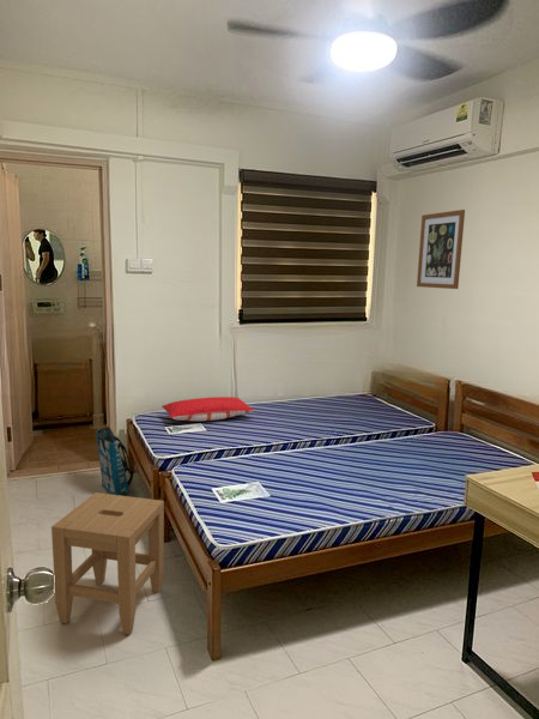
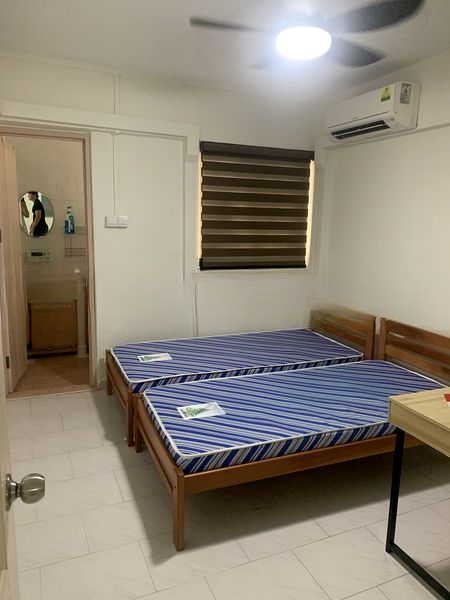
- stool (111, 558)
- pillow (207, 409)
- wall art (438, 250)
- tote bag (115, 457)
